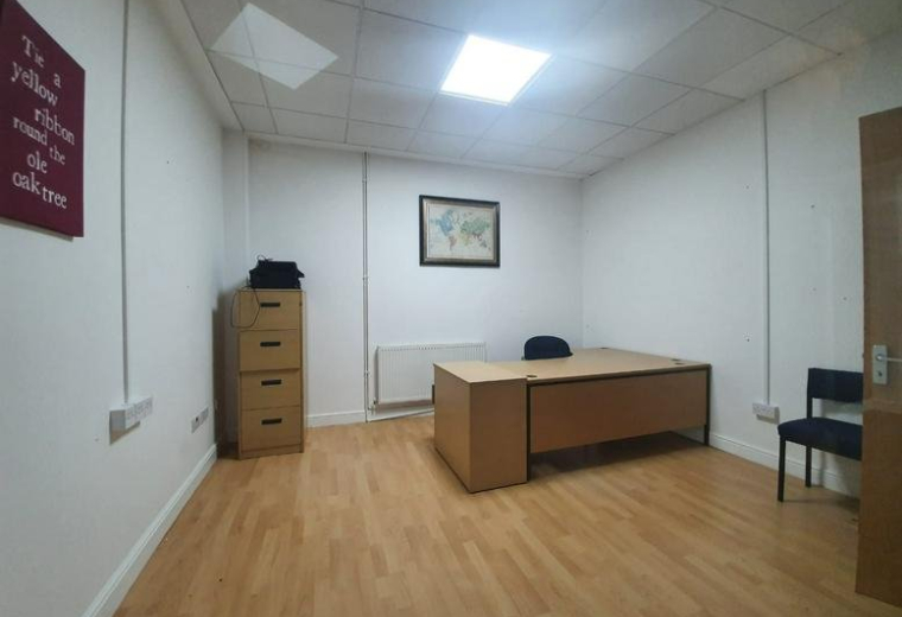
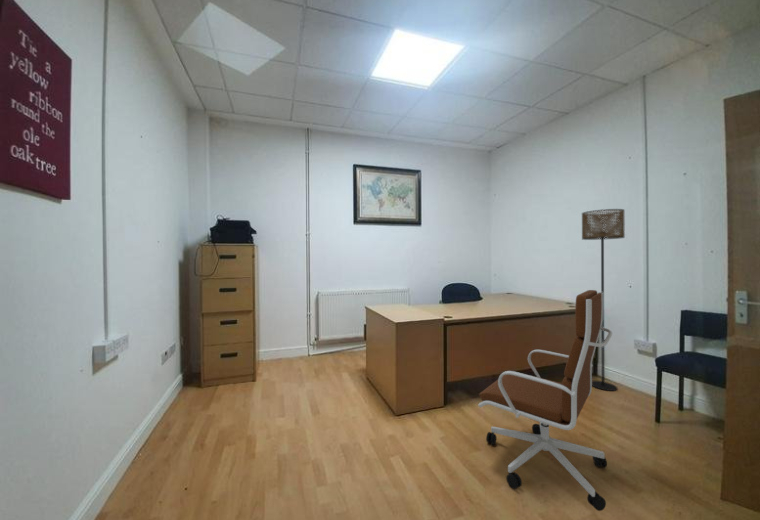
+ floor lamp (603, 298)
+ office chair (538, 375)
